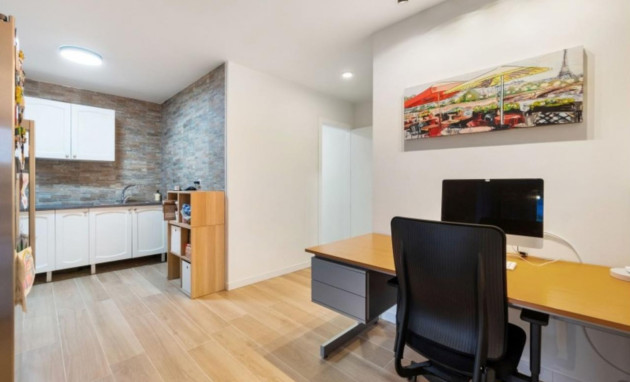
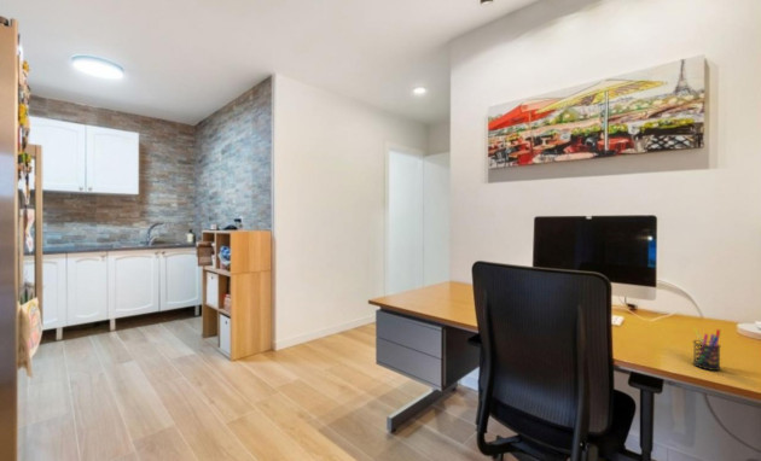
+ pen holder (709, 346)
